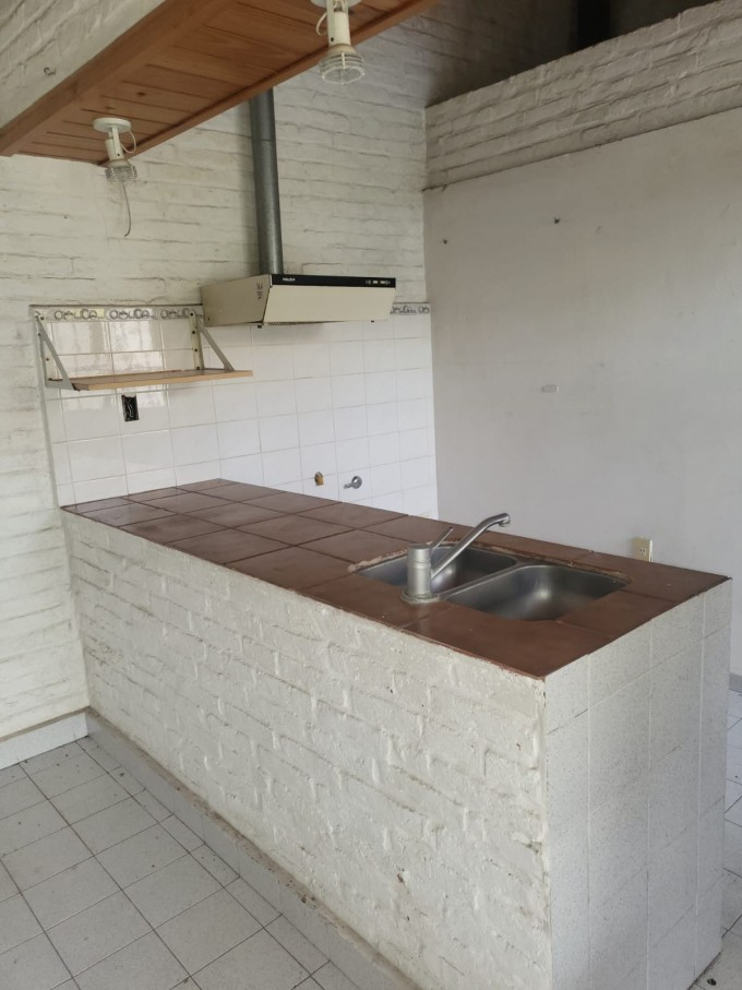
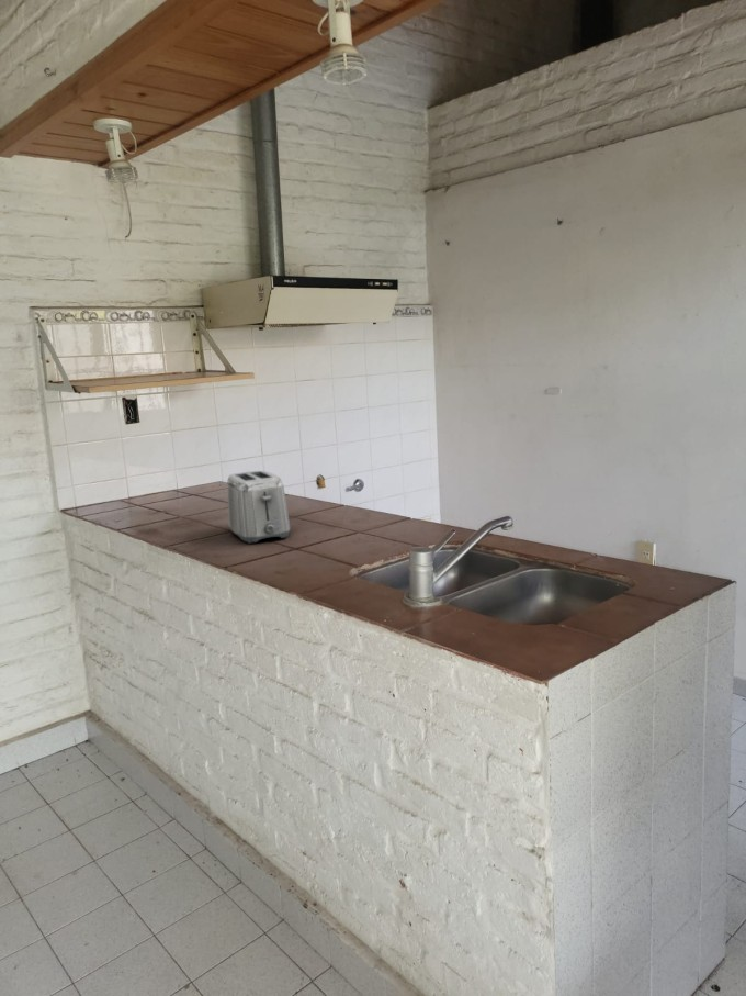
+ toaster (256, 504)
